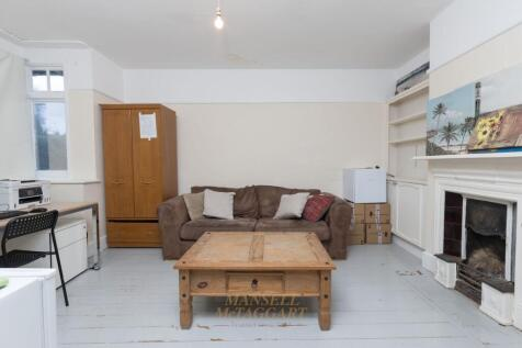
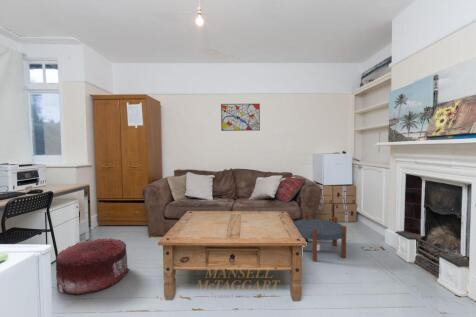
+ pouf (93, 261)
+ wall art (240, 117)
+ side table (318, 235)
